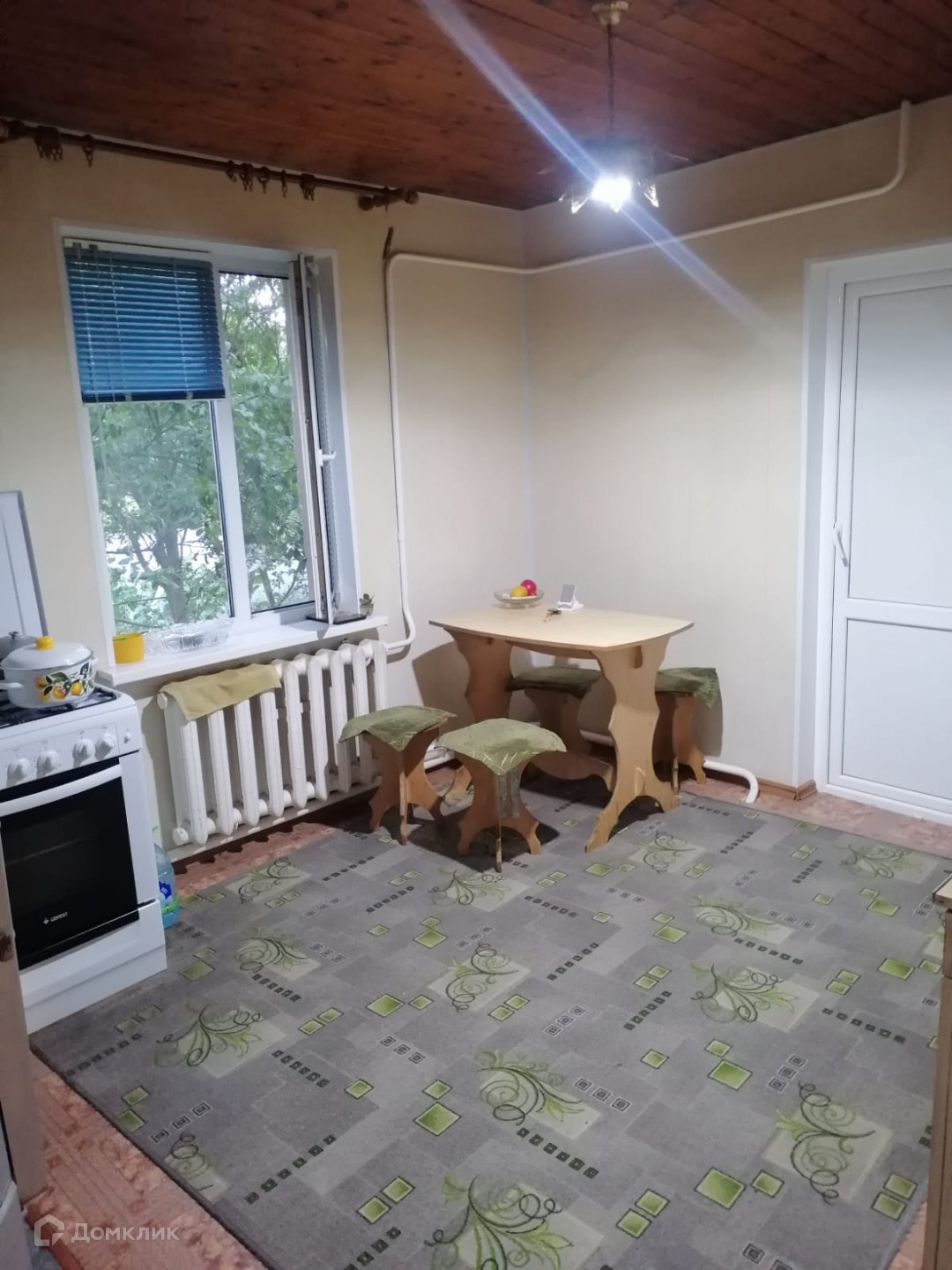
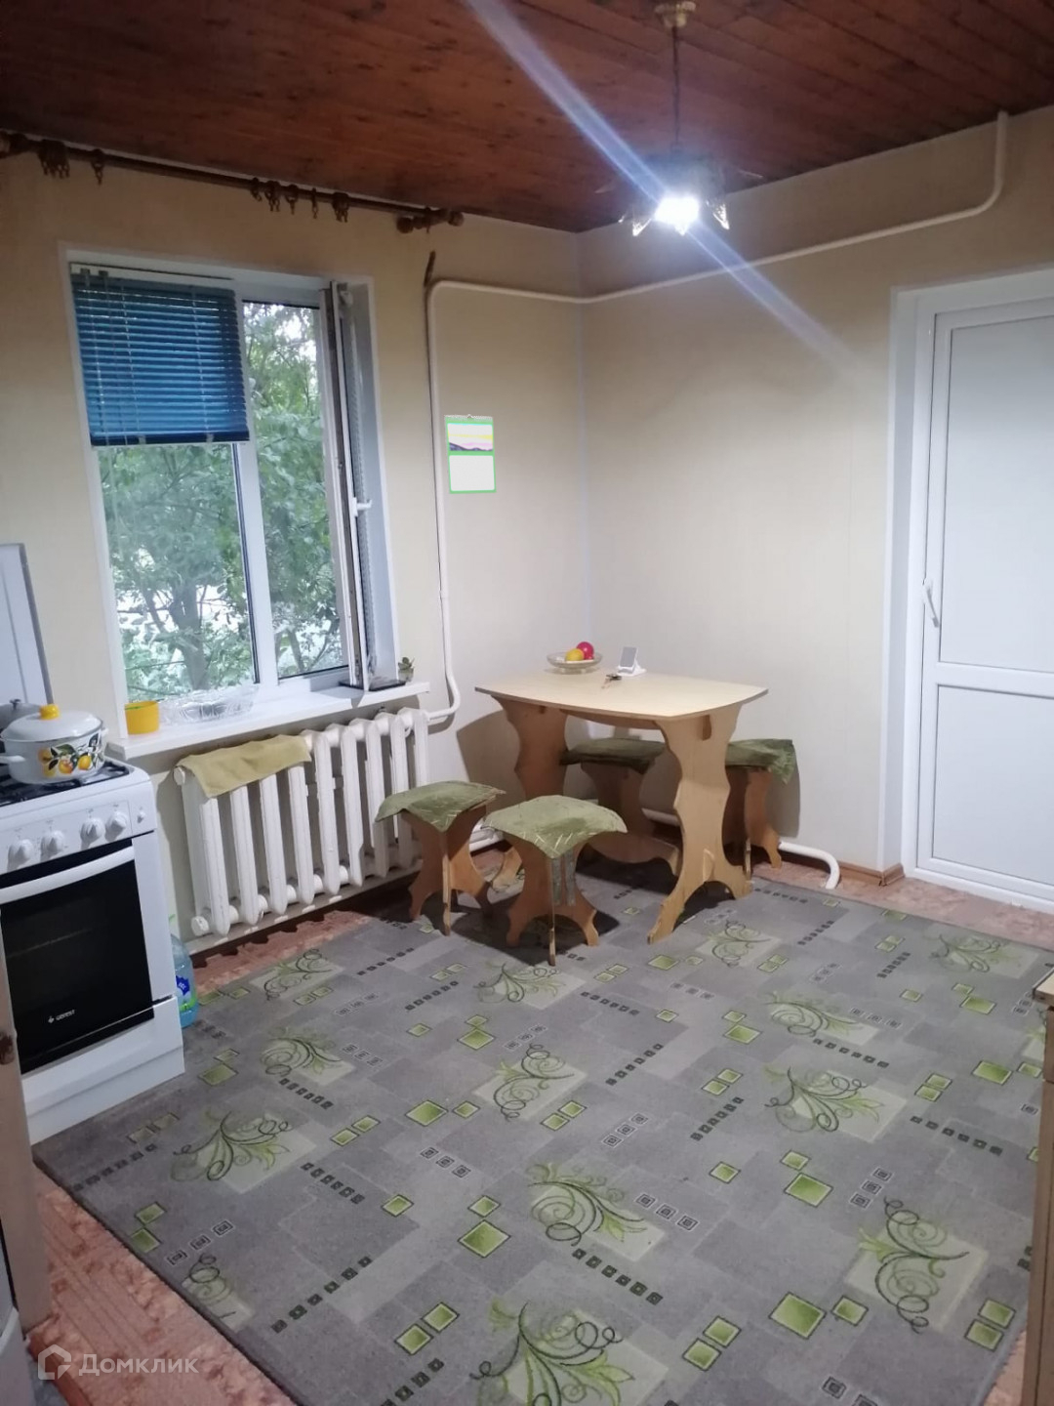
+ calendar (471, 454)
